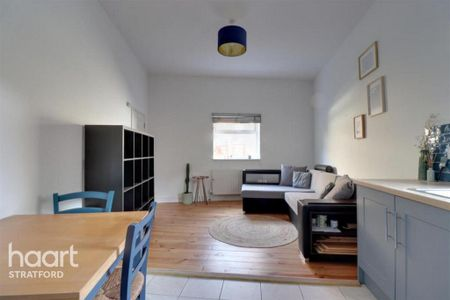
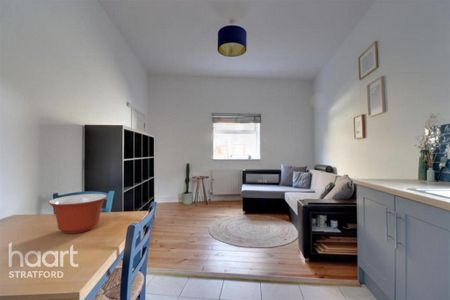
+ mixing bowl (79, 213)
